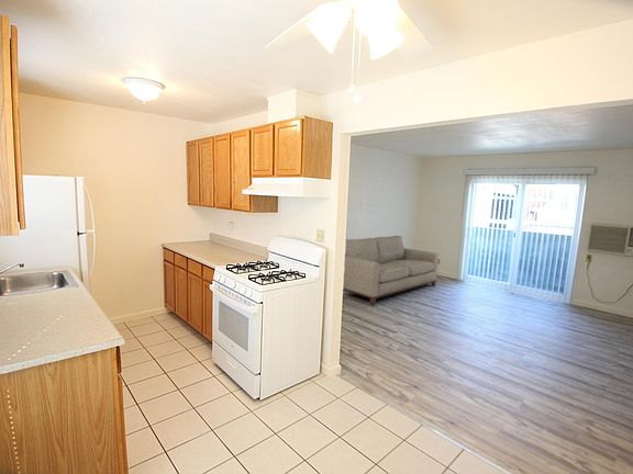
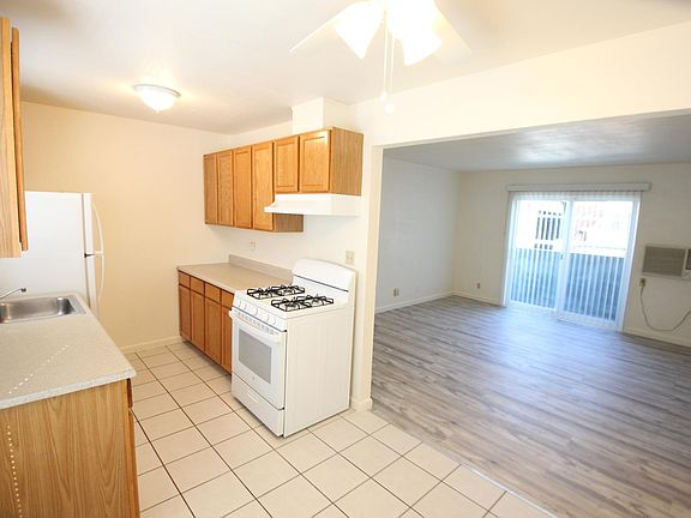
- sofa (387, 263)
